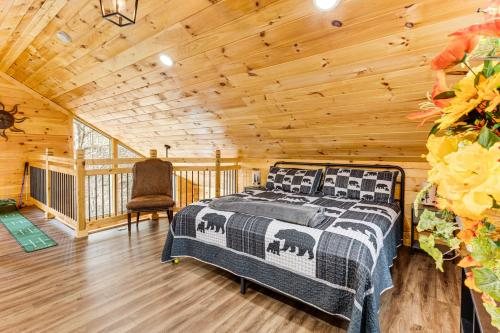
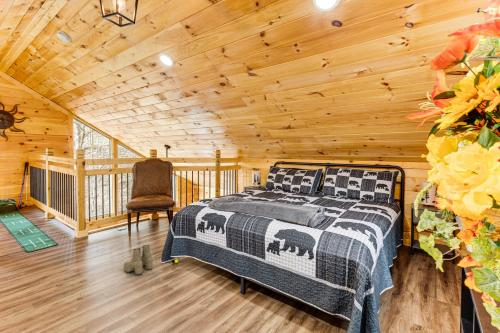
+ boots (138, 257)
